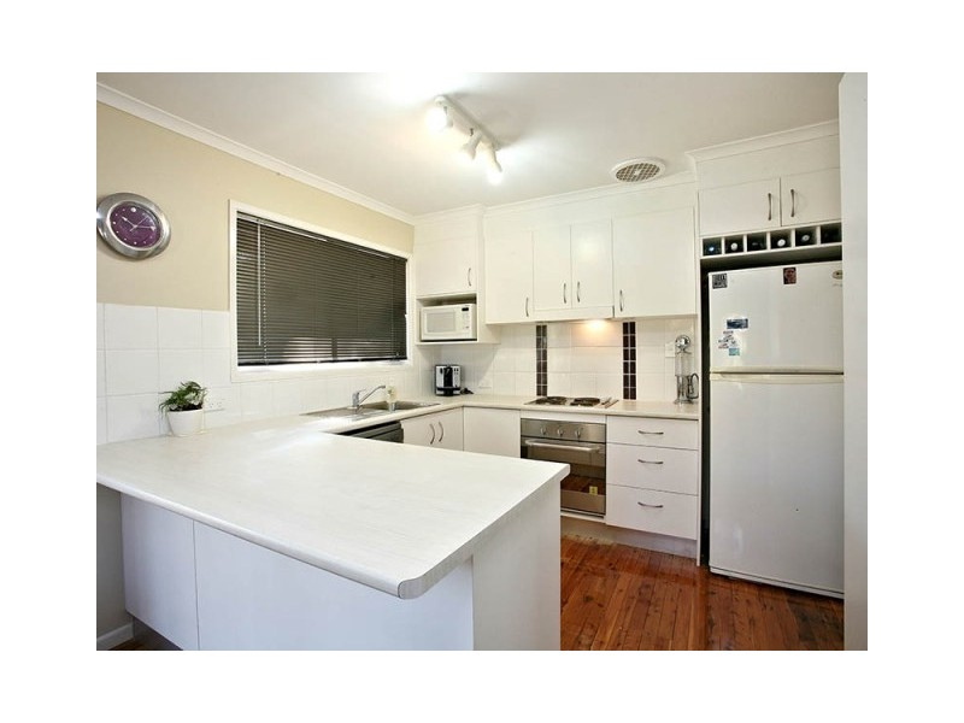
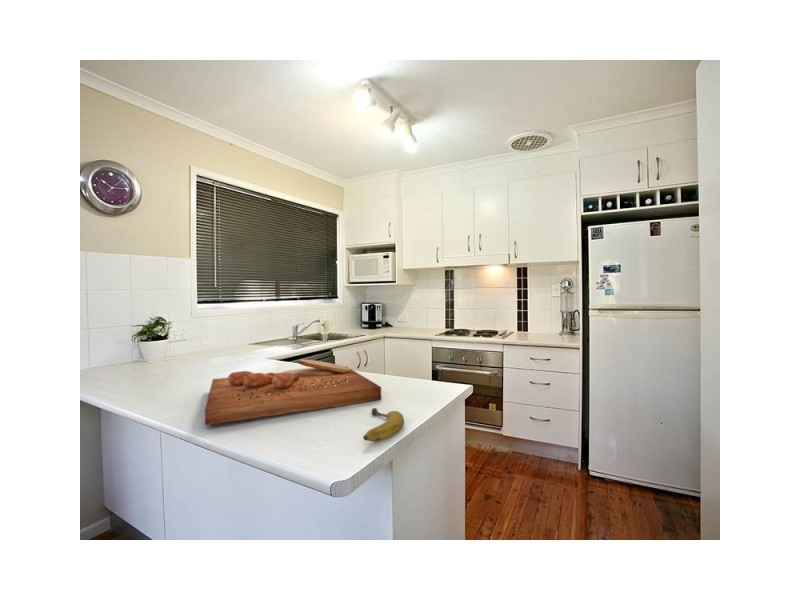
+ cutting board (292, 380)
+ fruit (378, 426)
